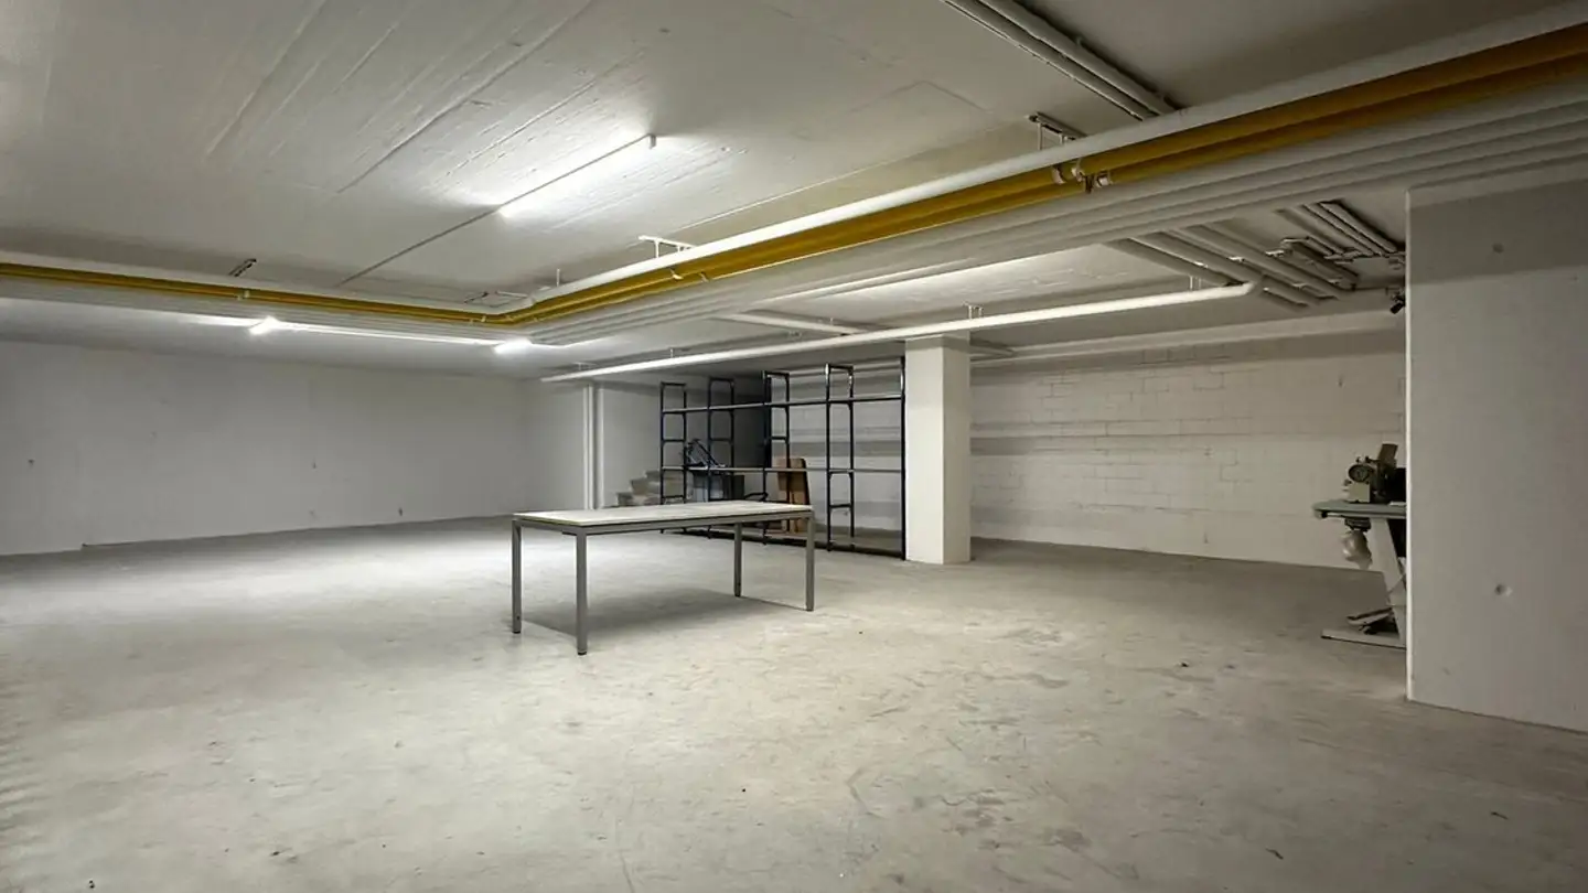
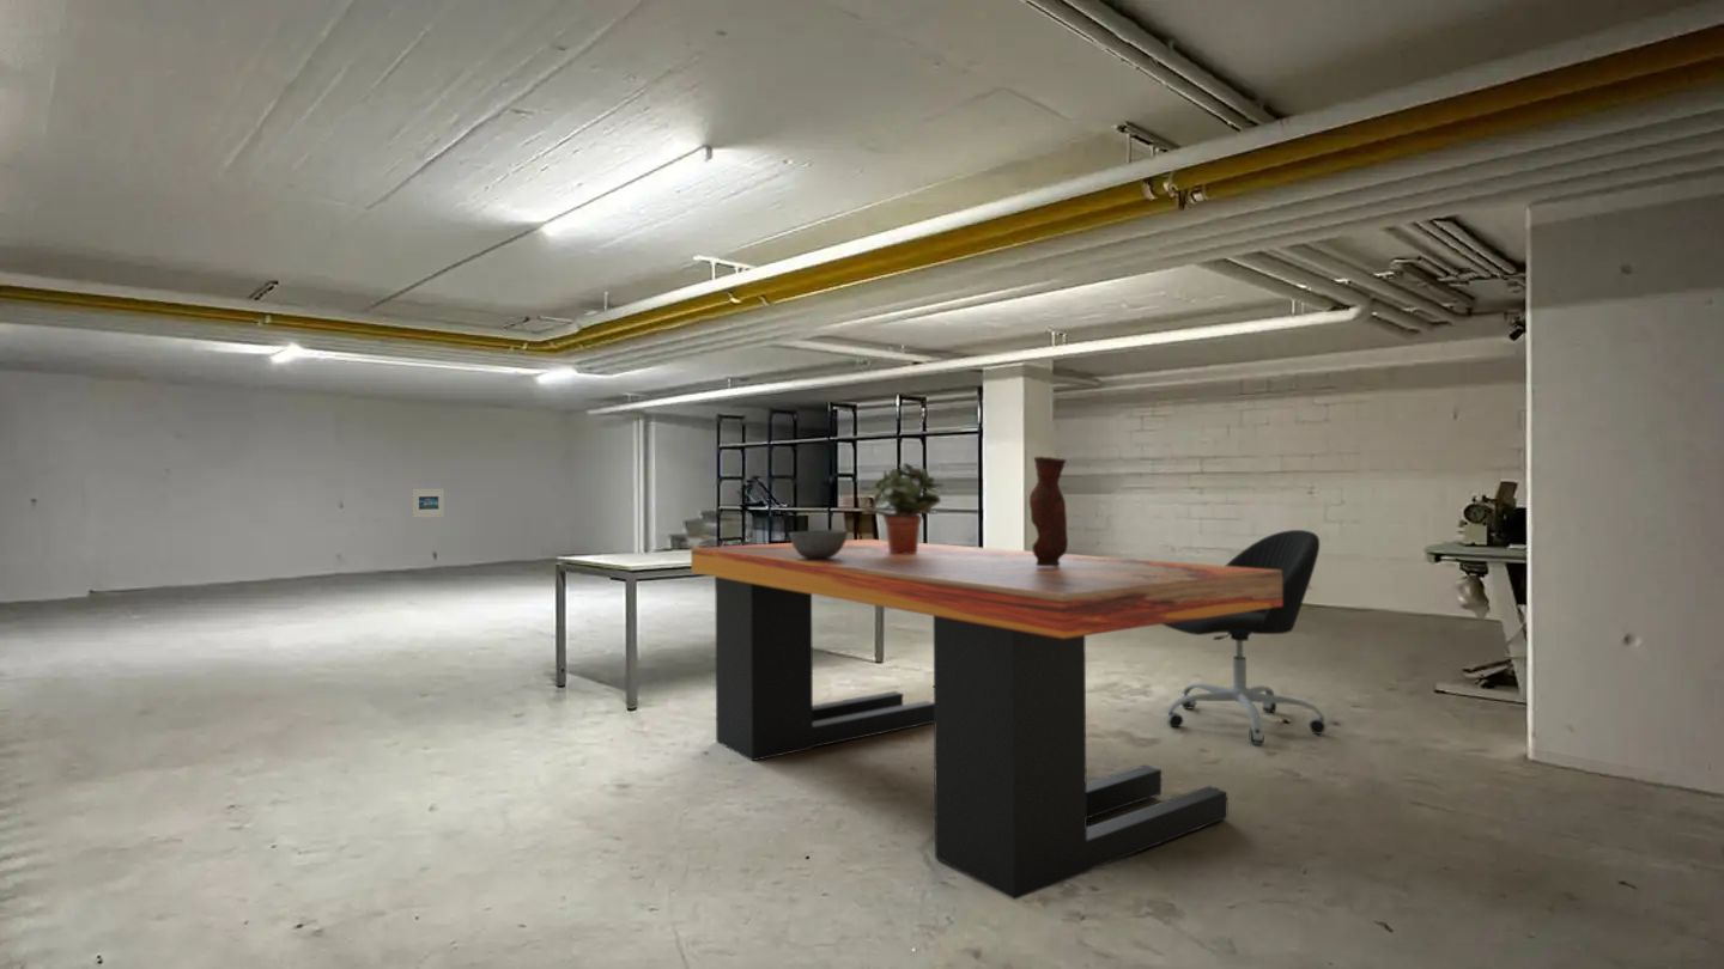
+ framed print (429, 502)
+ potted plant (900, 506)
+ vase (1045, 510)
+ bowl (819, 543)
+ office chair (1234, 627)
+ dining table (934, 666)
